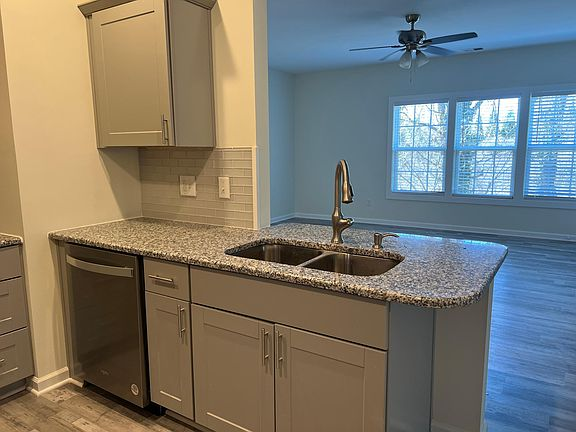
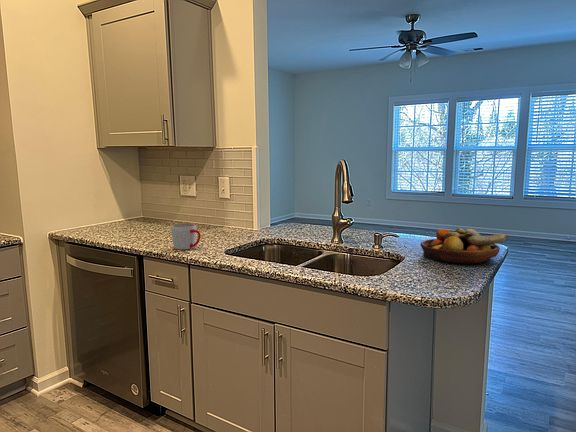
+ fruit bowl (460, 241)
+ mug (188, 237)
